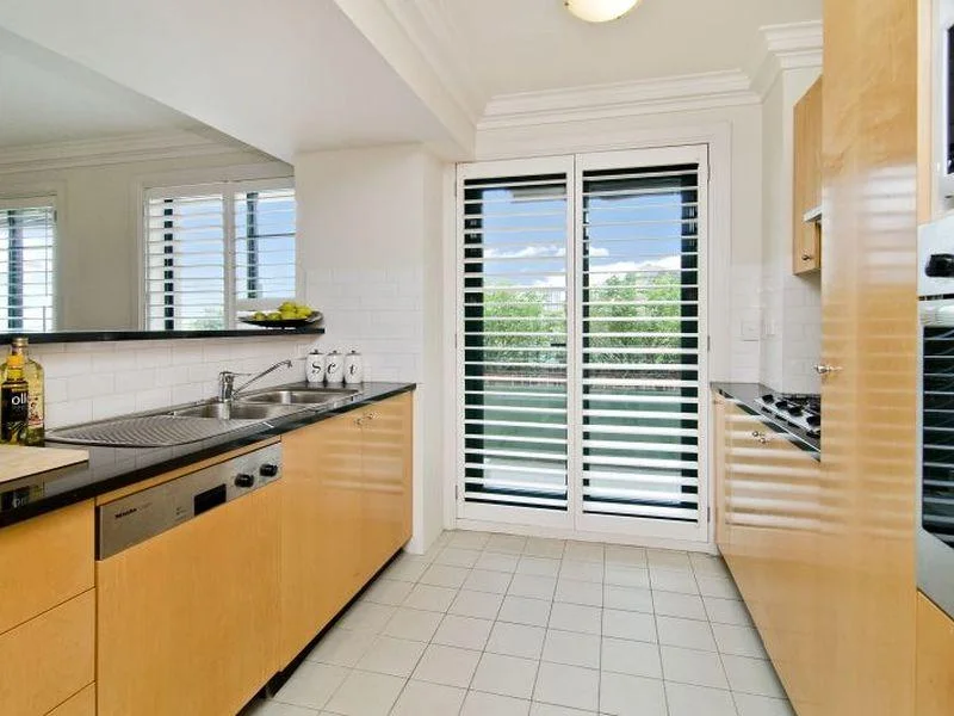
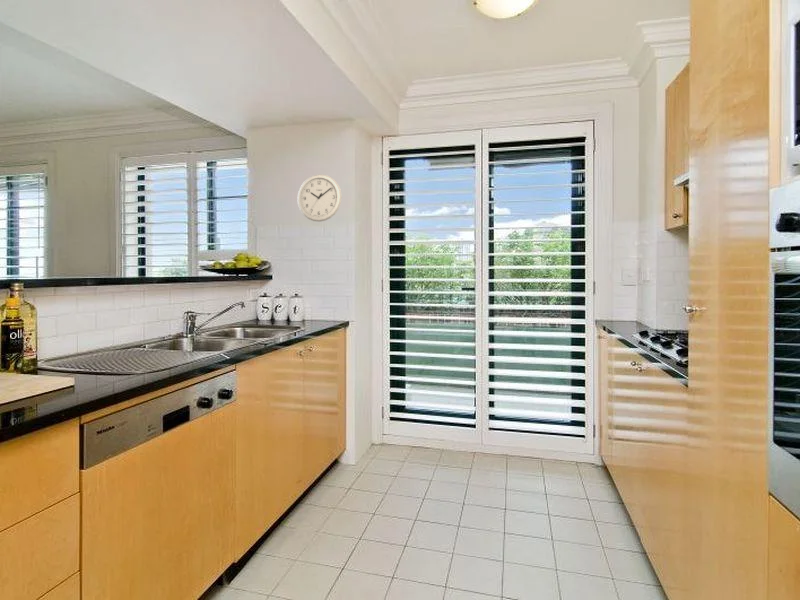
+ wall clock (318, 197)
